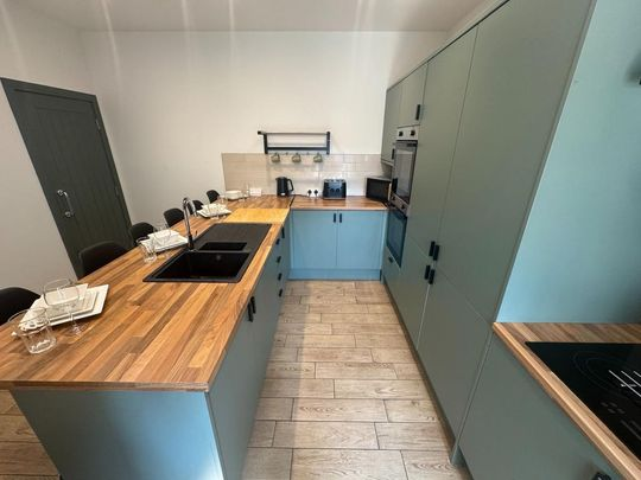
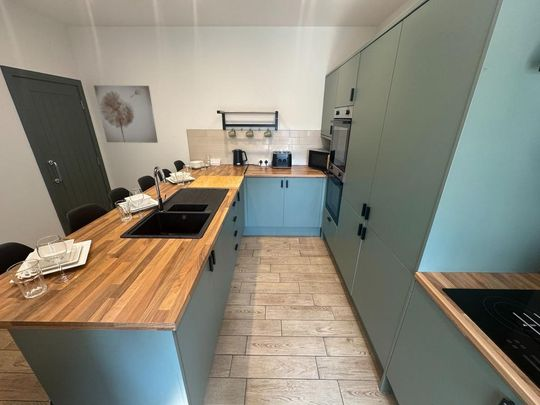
+ wall art (127, 115)
